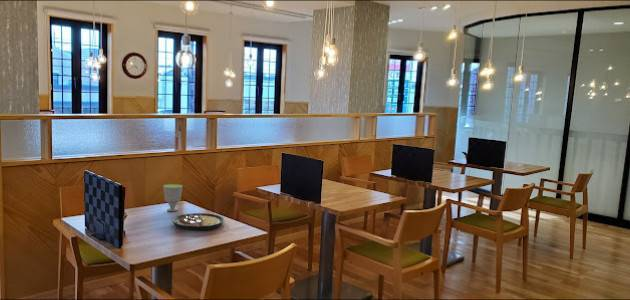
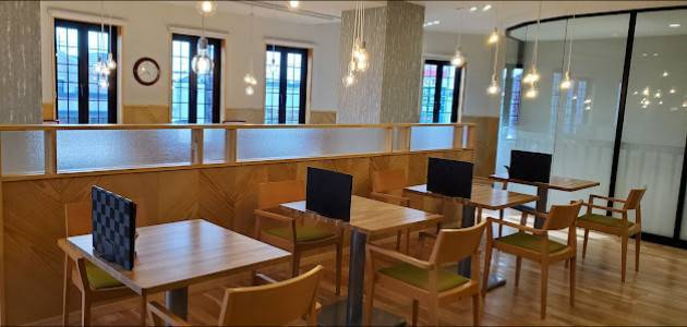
- cup (172, 197)
- plate (198, 220)
